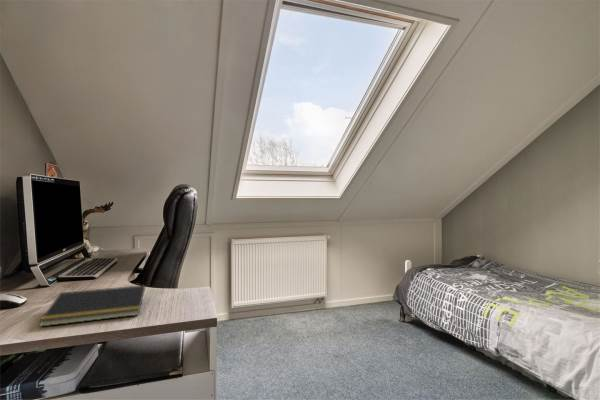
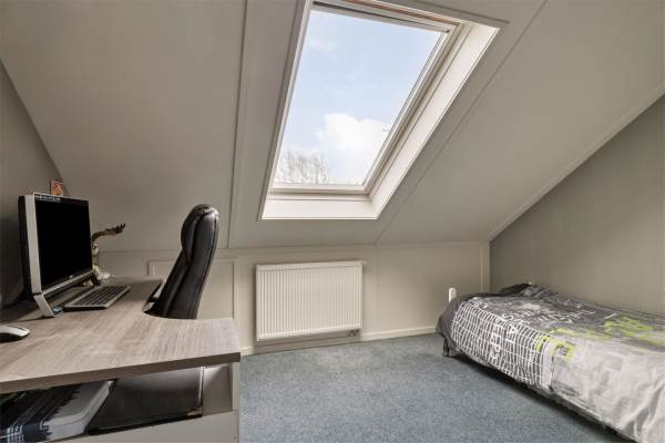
- notepad (98, 303)
